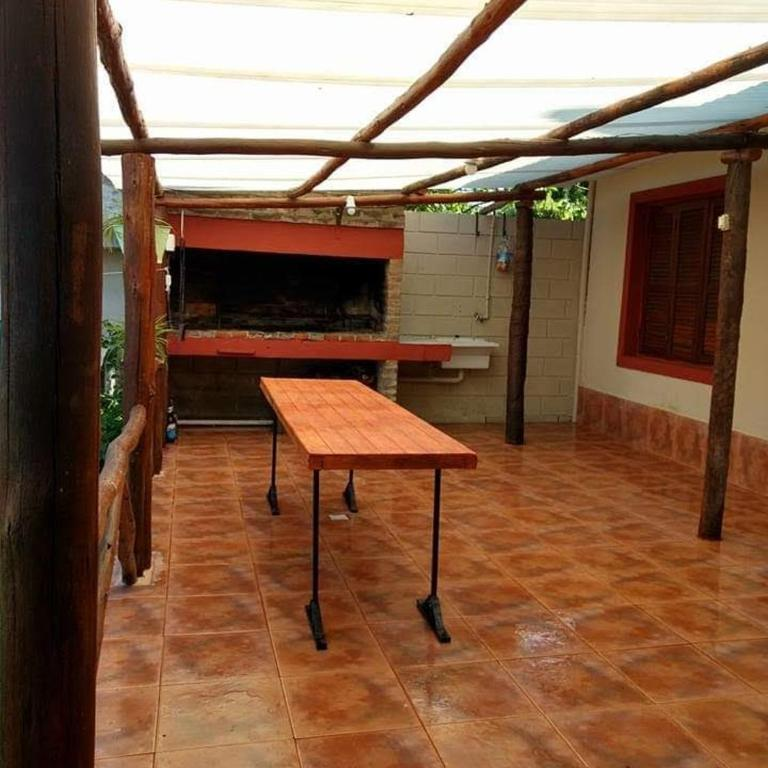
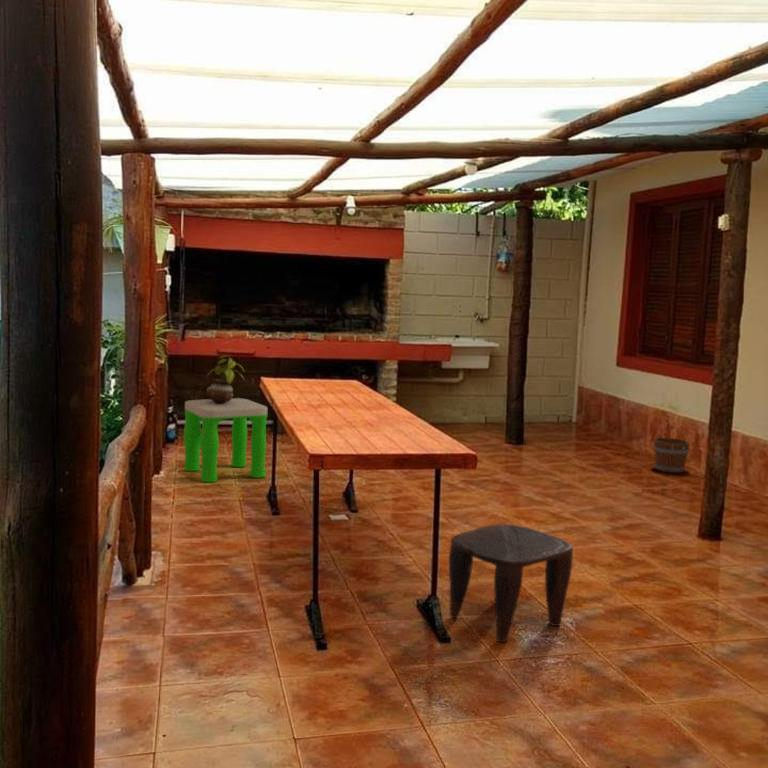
+ potted plant (224, 379)
+ stool (218, 438)
+ stool (509, 580)
+ wooden bucket (671, 448)
